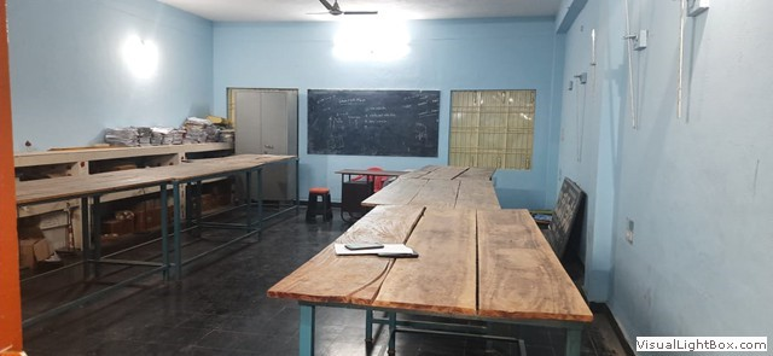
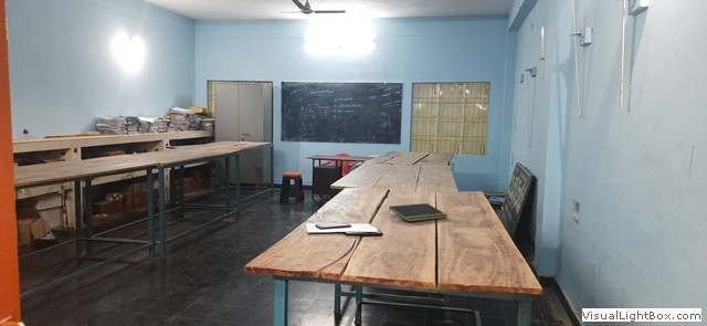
+ notepad (418, 211)
